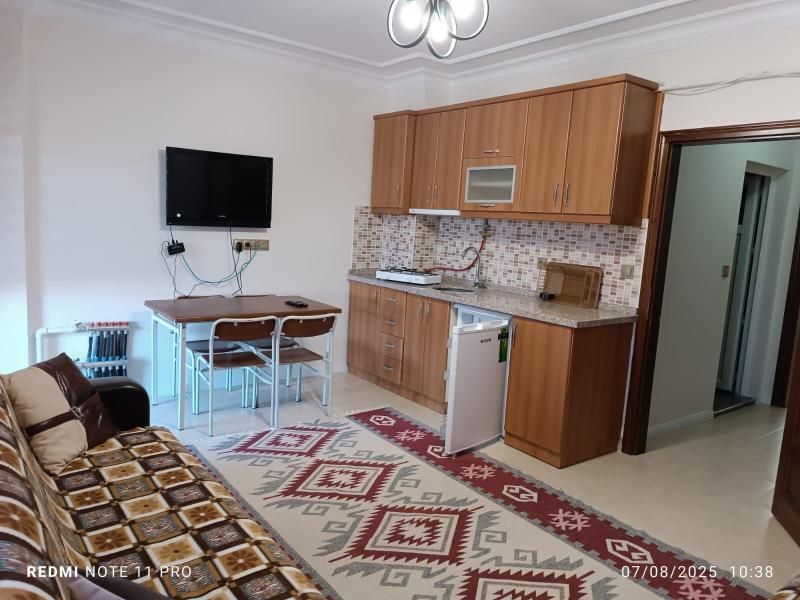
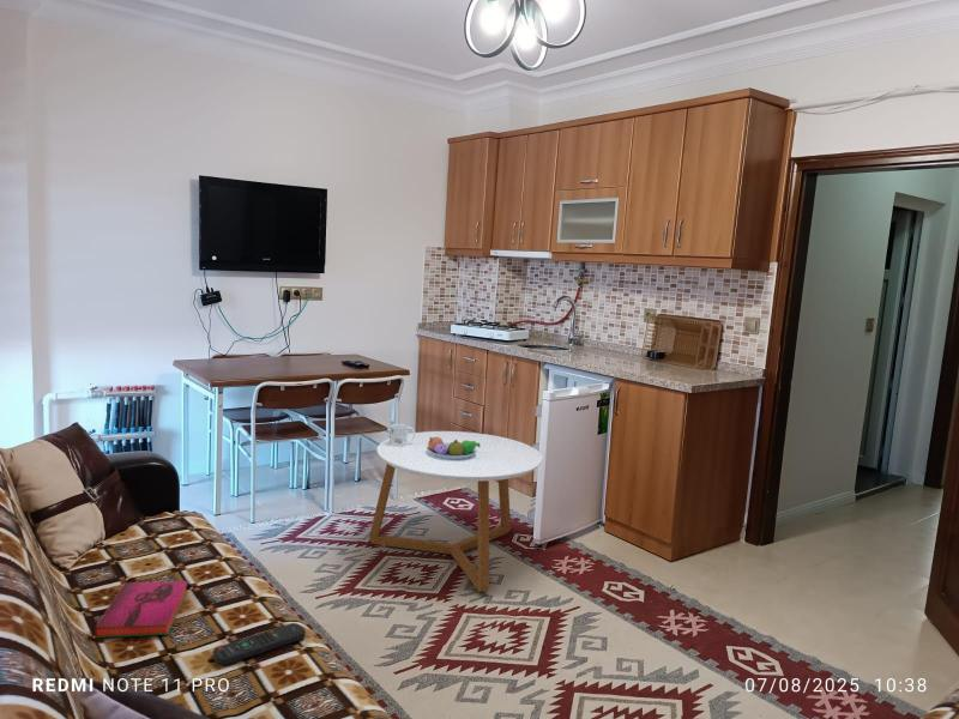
+ hardback book (144, 606)
+ coffee table (478, 504)
+ remote control (260, 642)
+ fruit bowl (453, 443)
+ mug (402, 434)
